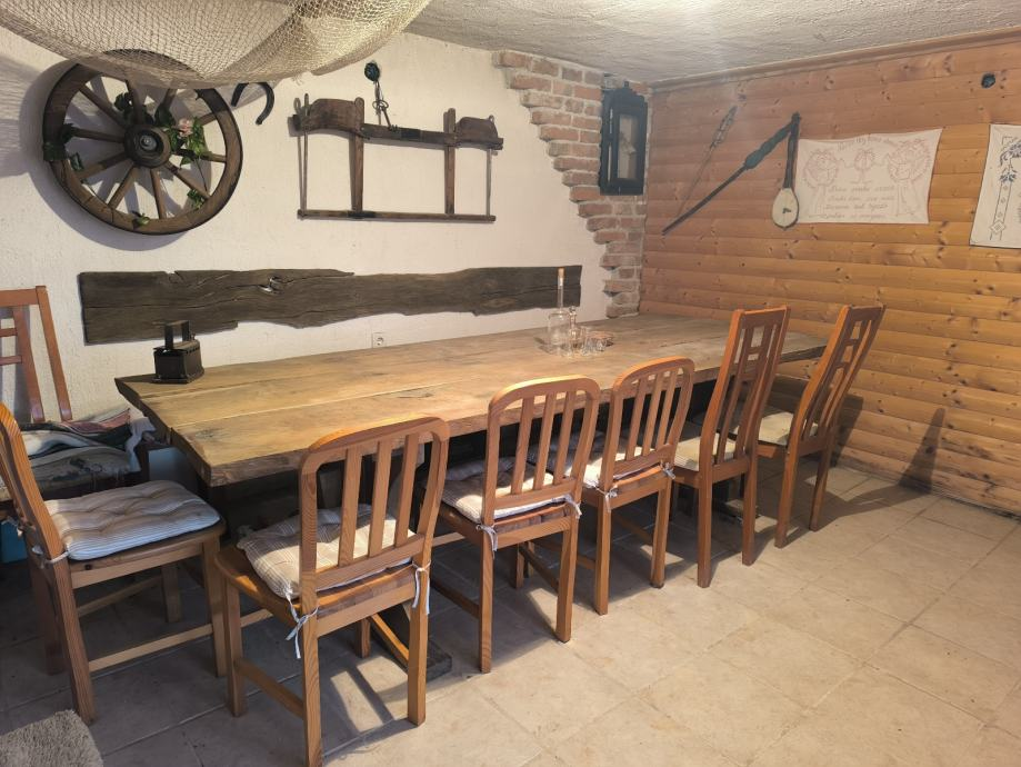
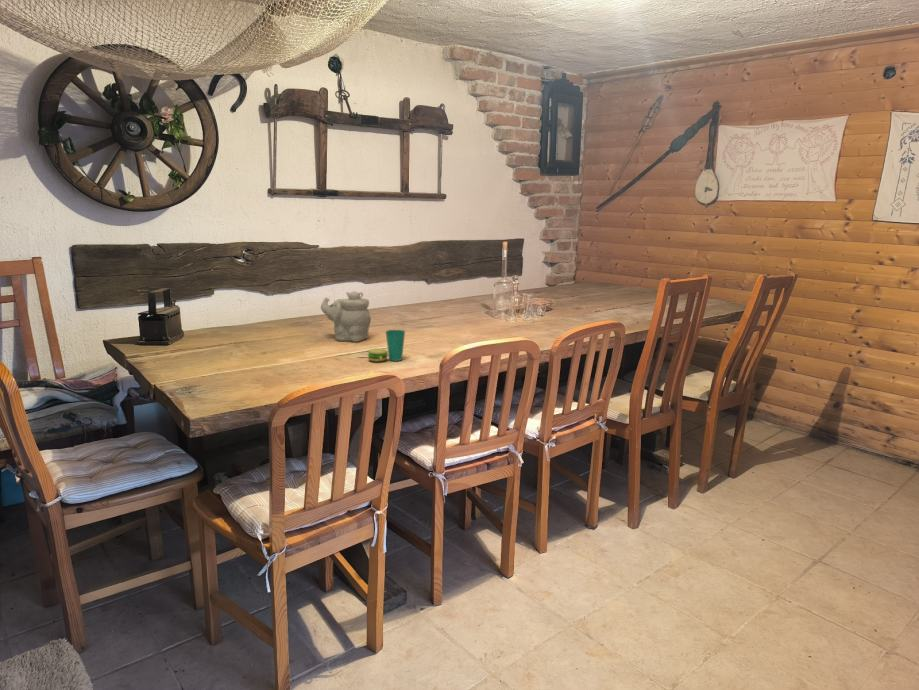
+ cup (387, 345)
+ teapot (345, 314)
